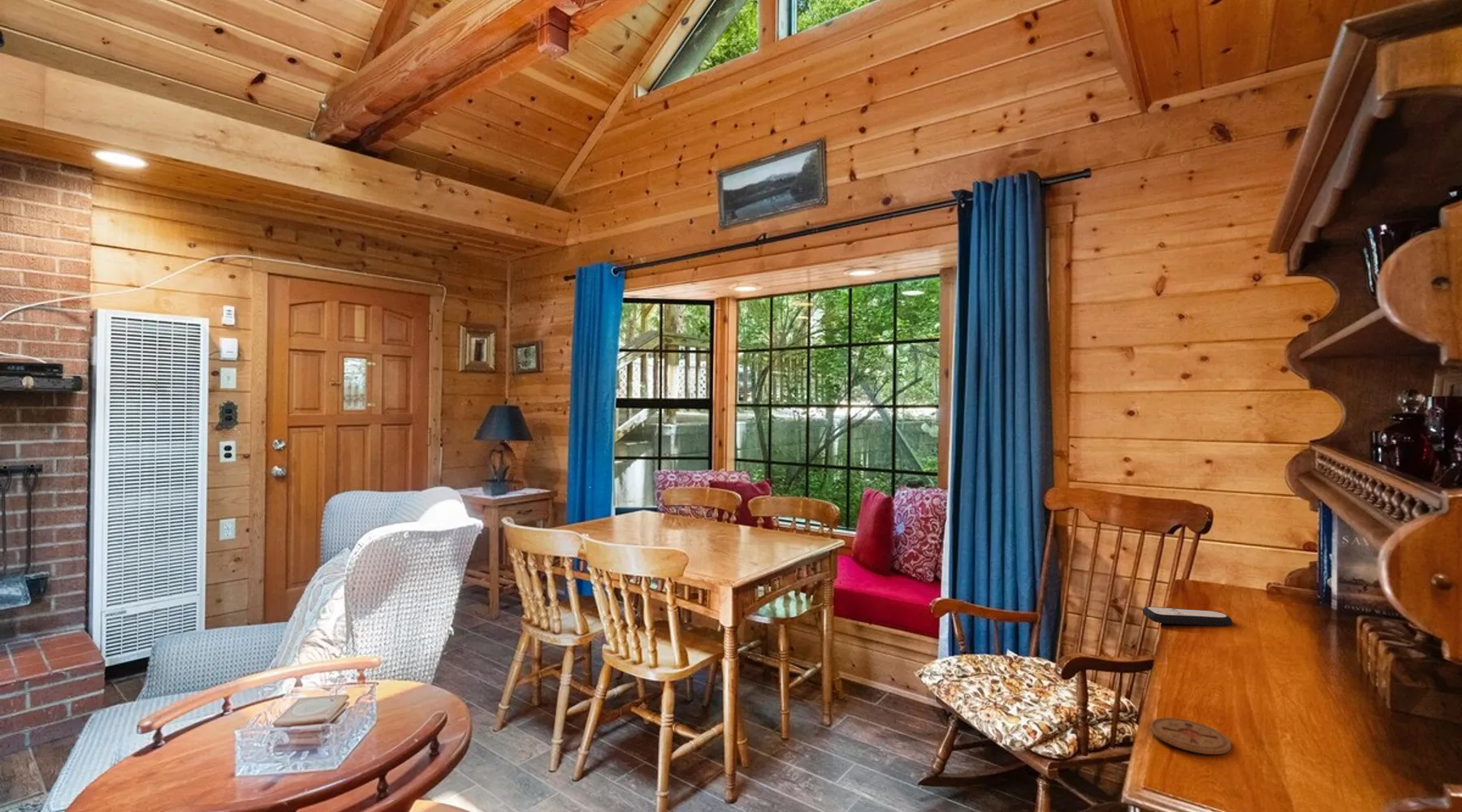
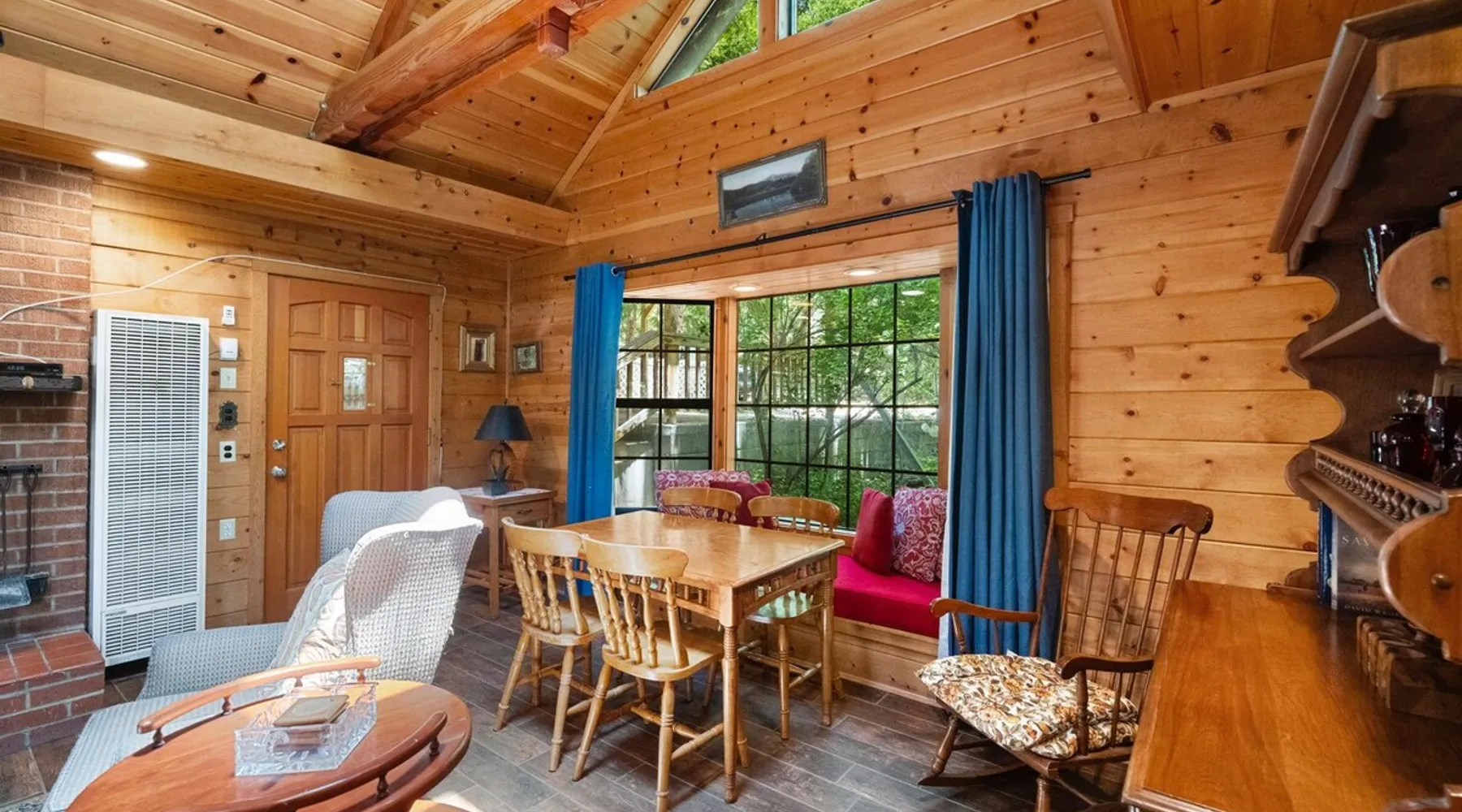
- remote control (1187, 615)
- coaster (1189, 735)
